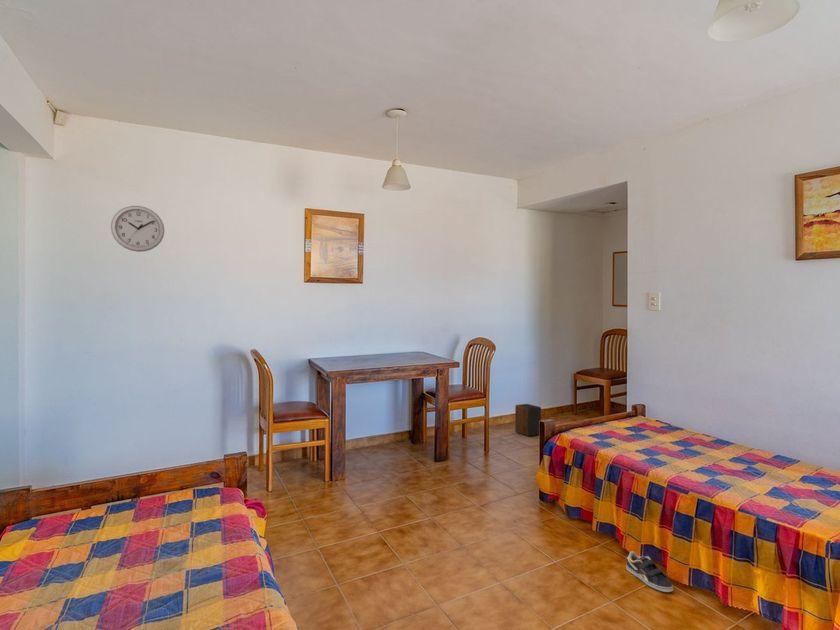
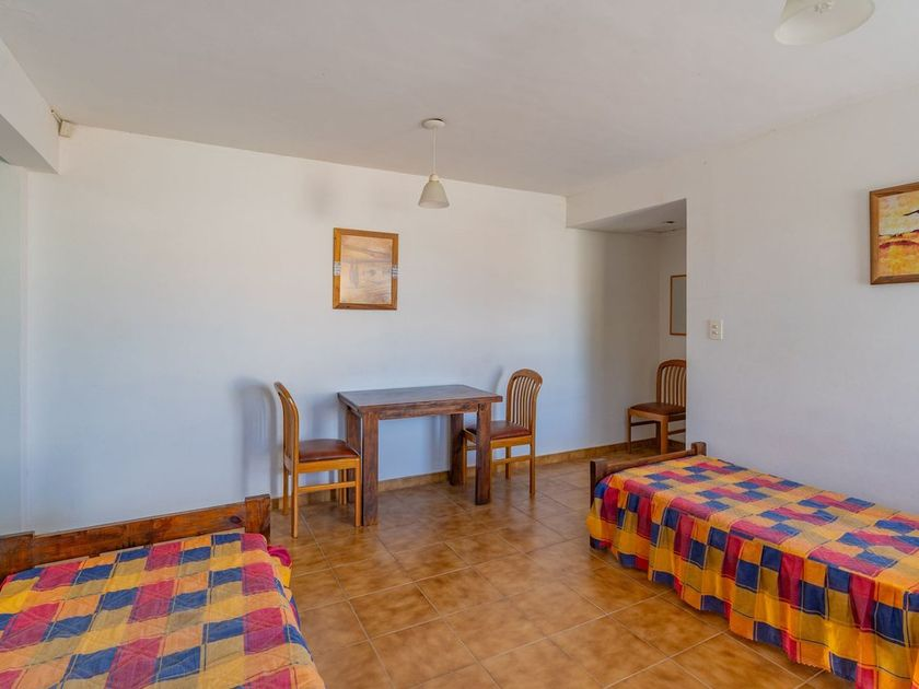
- speaker (527, 419)
- sneaker (647, 570)
- wall clock (138, 228)
